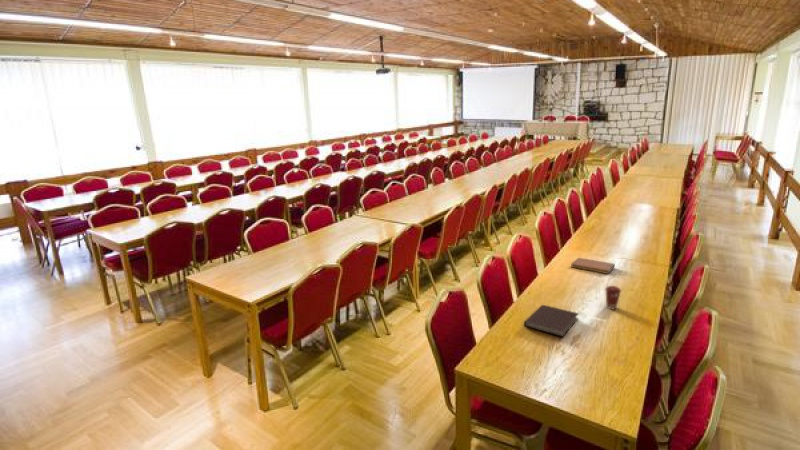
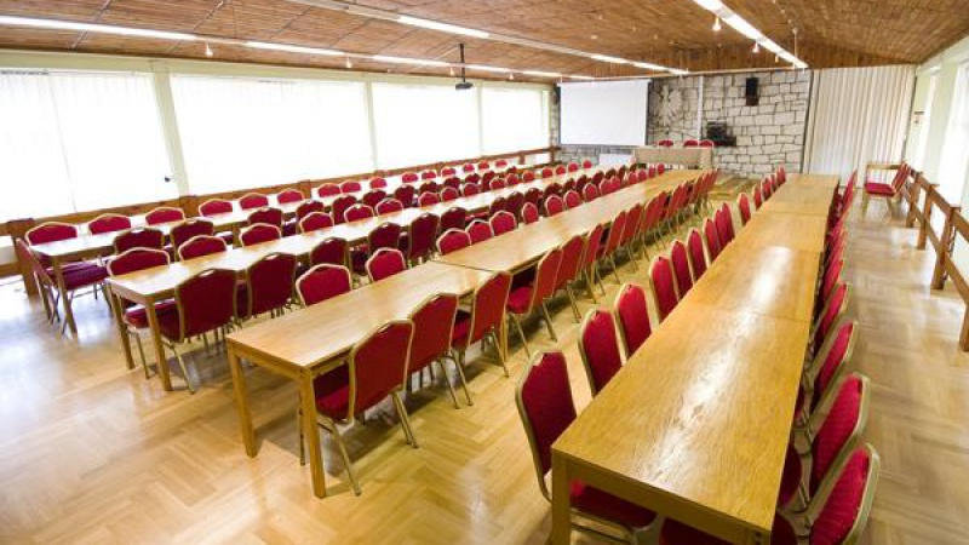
- coffee cup (612, 297)
- notebook (592, 265)
- notebook (551, 319)
